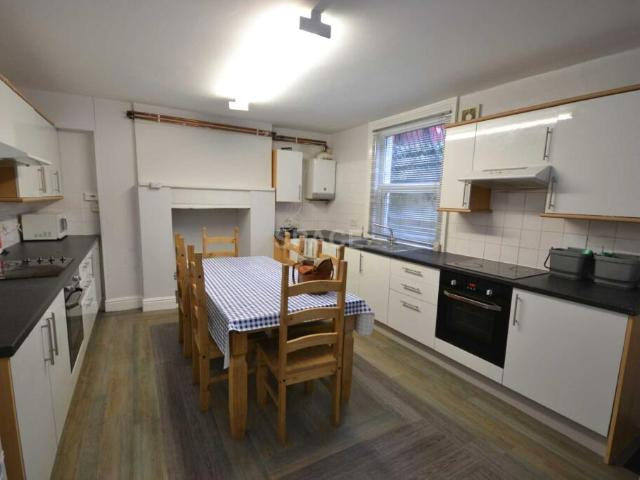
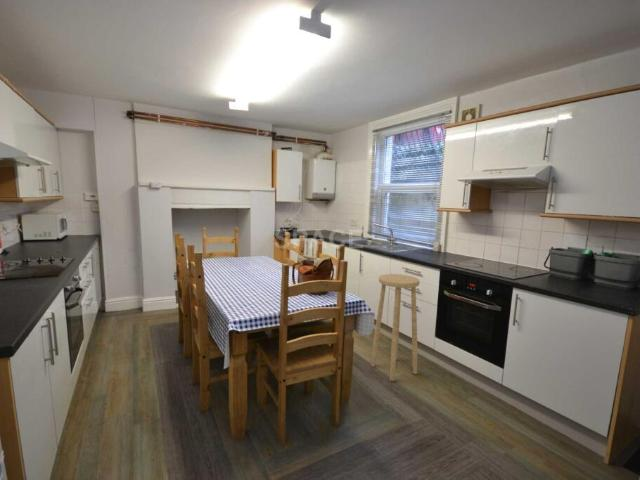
+ stool (396, 324)
